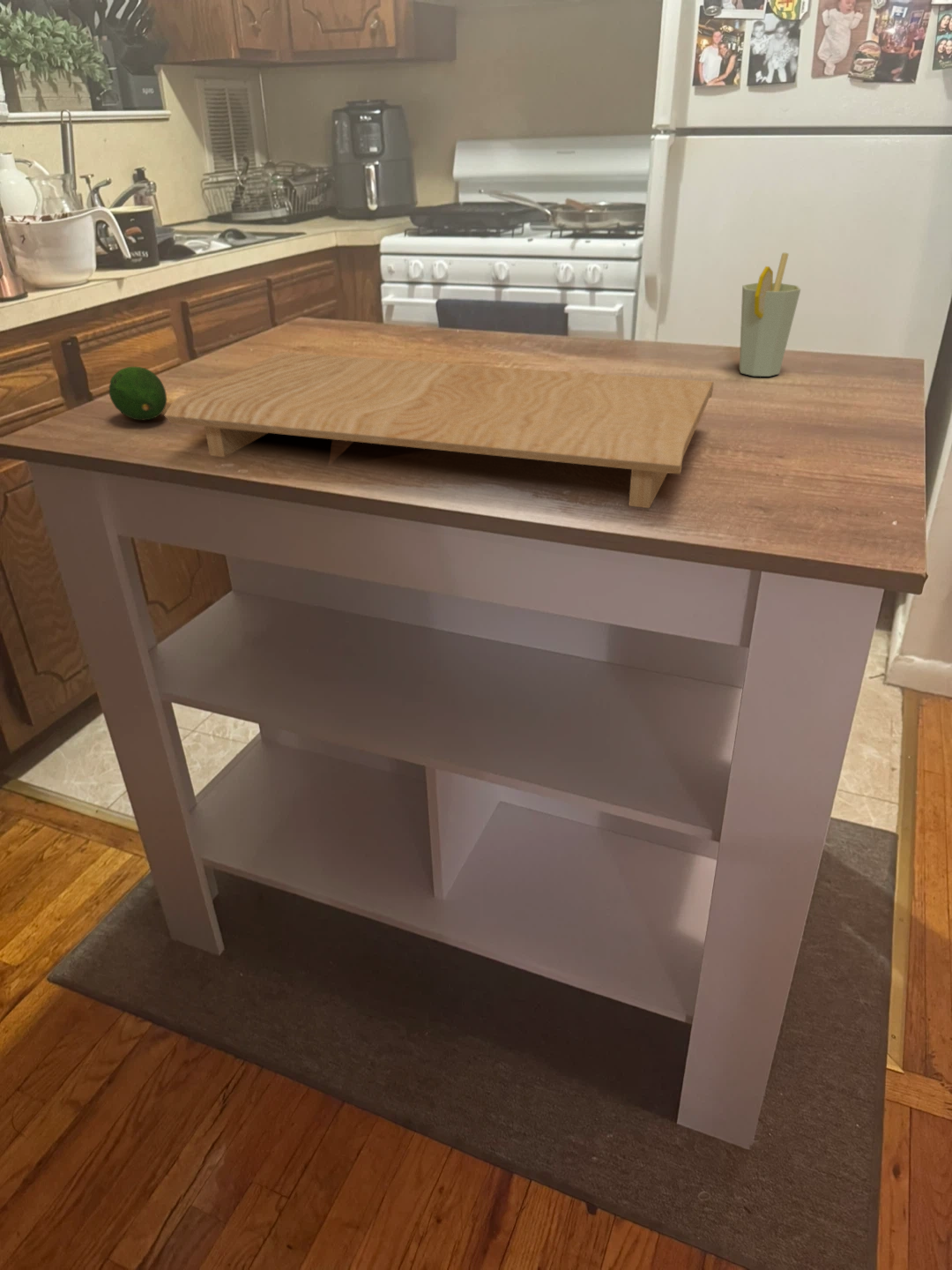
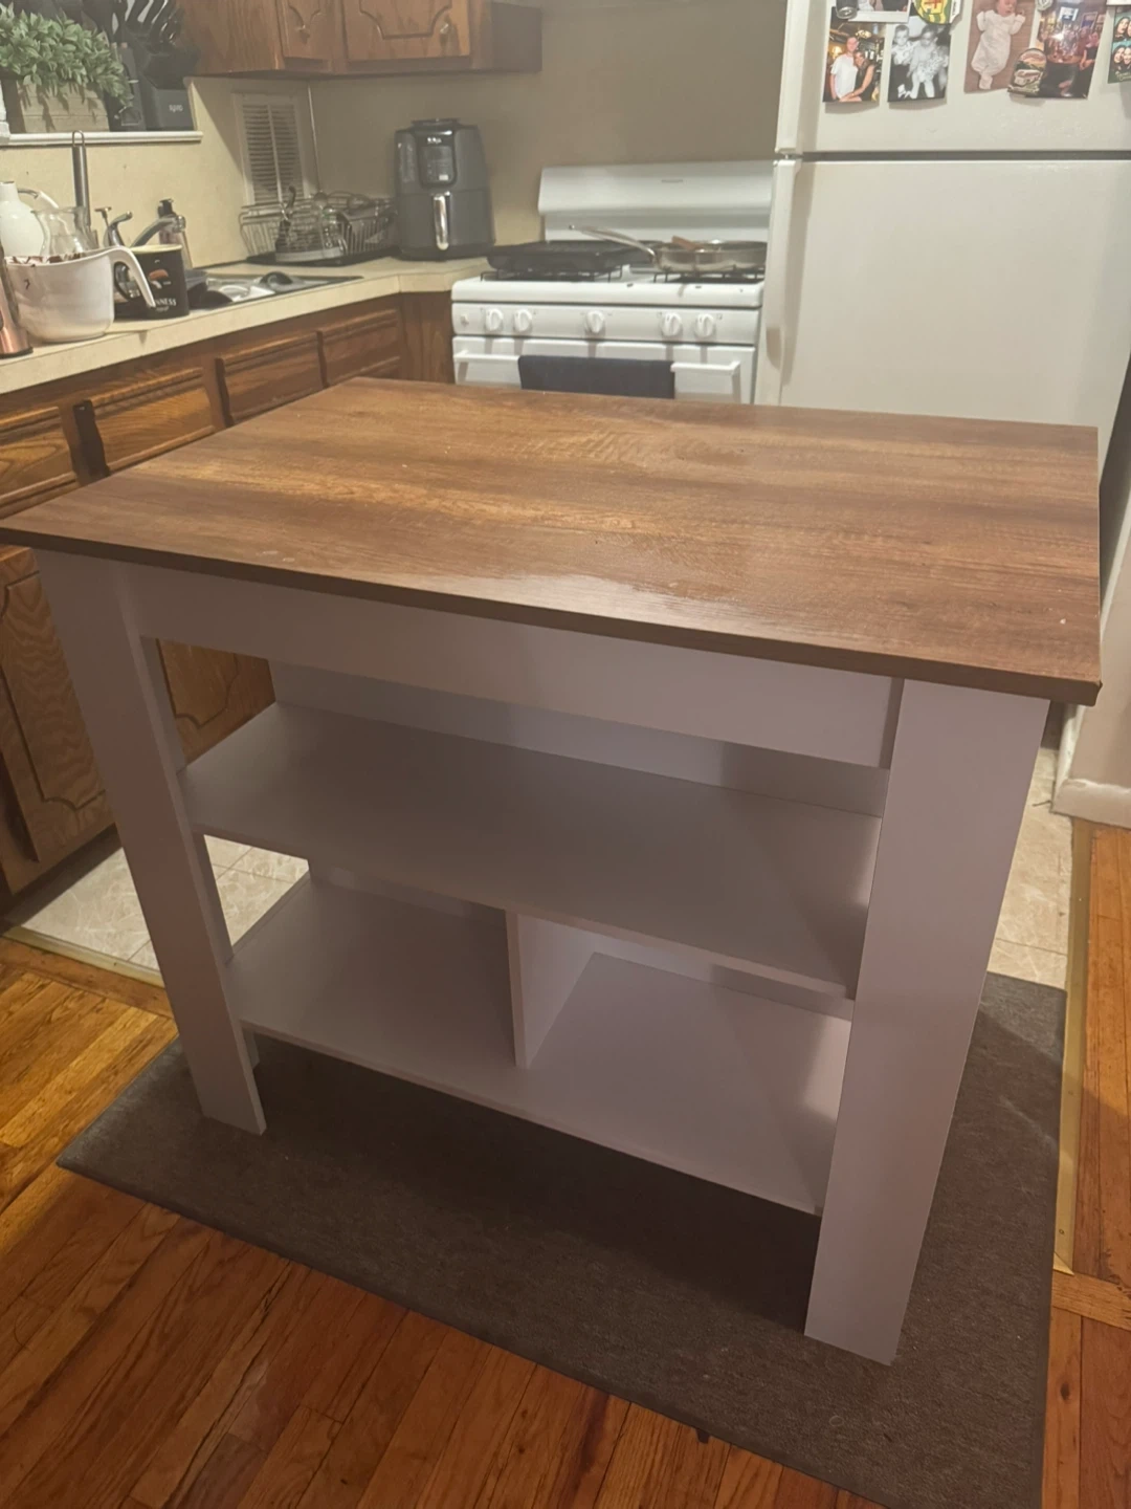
- cup (764, 317)
- fruit (139, 393)
- cutting board (448, 418)
